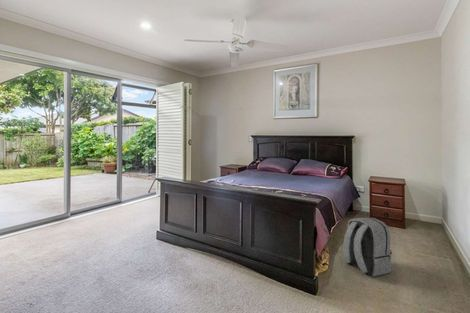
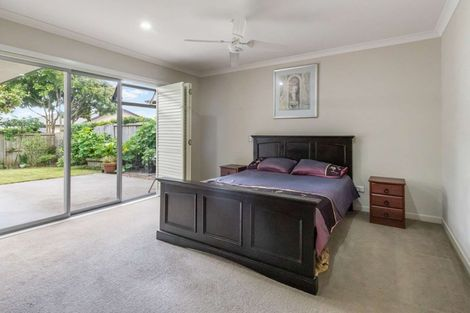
- backpack (365, 243)
